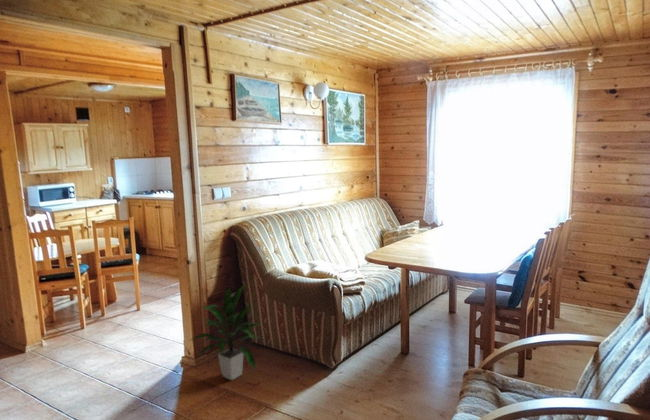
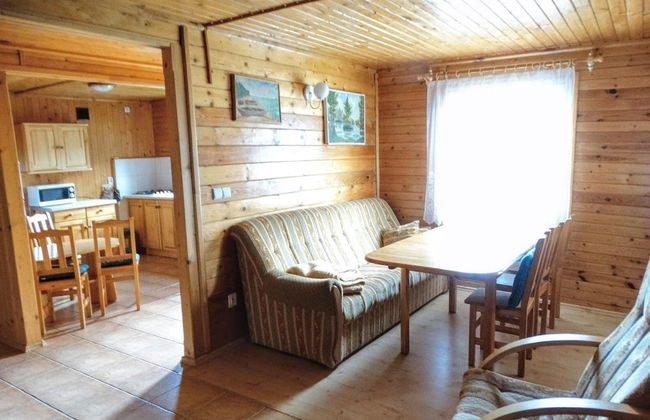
- indoor plant (229, 334)
